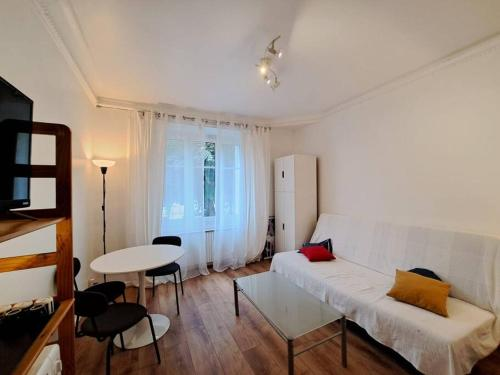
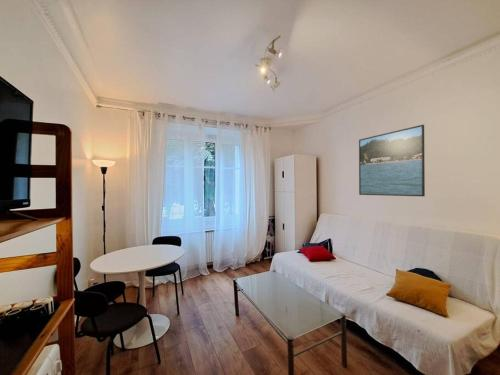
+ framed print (387, 164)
